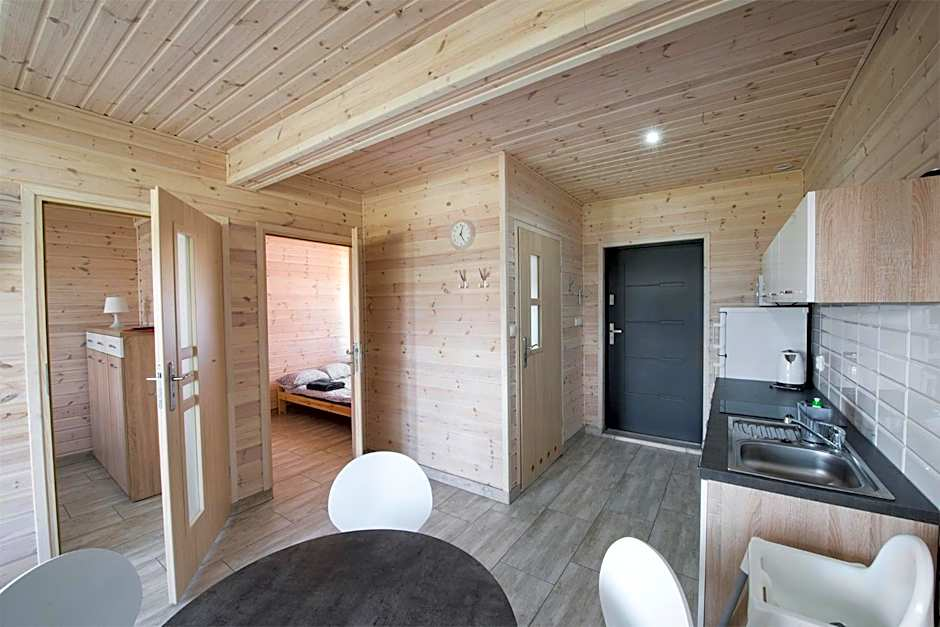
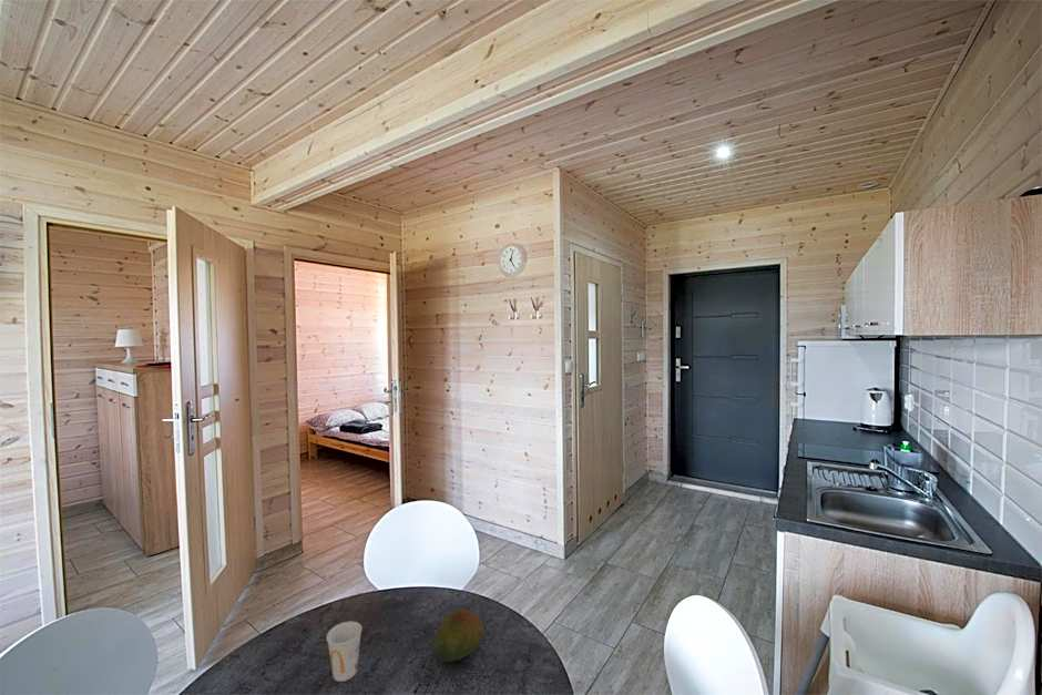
+ cup (345, 652)
+ fruit (458, 635)
